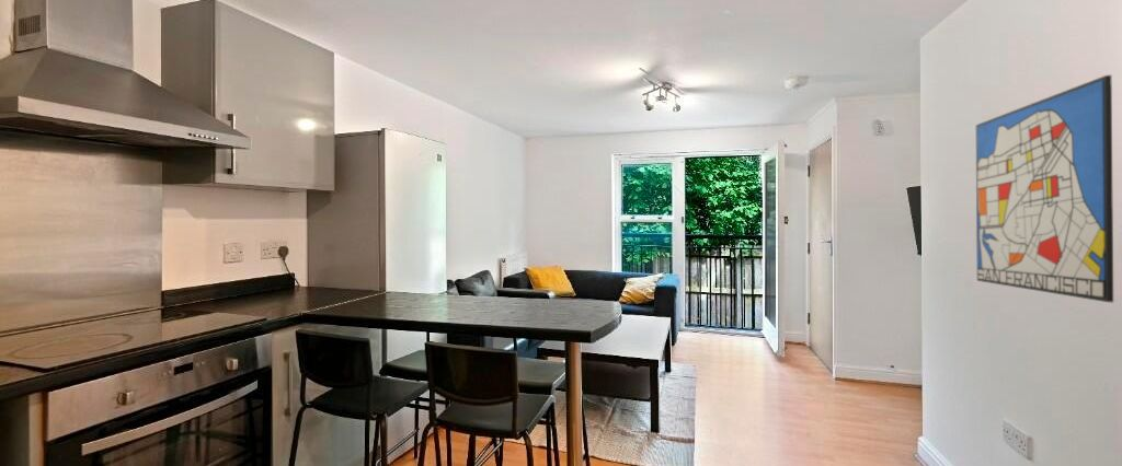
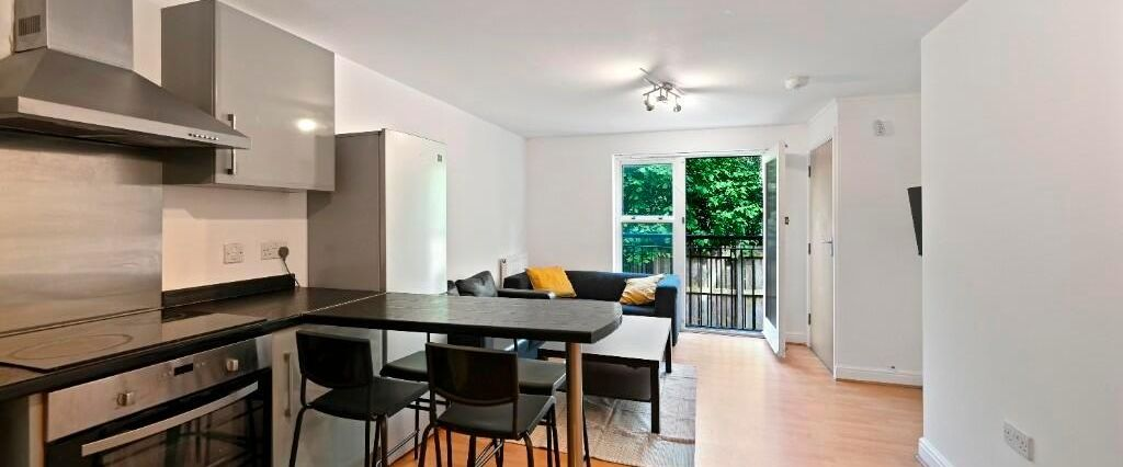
- wall art (1031, 197)
